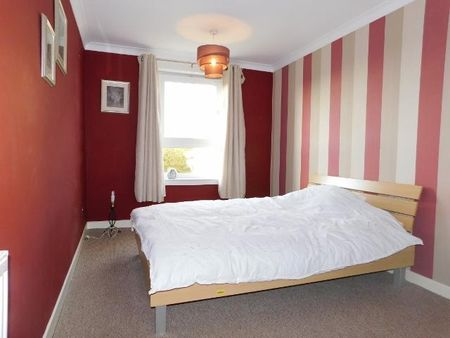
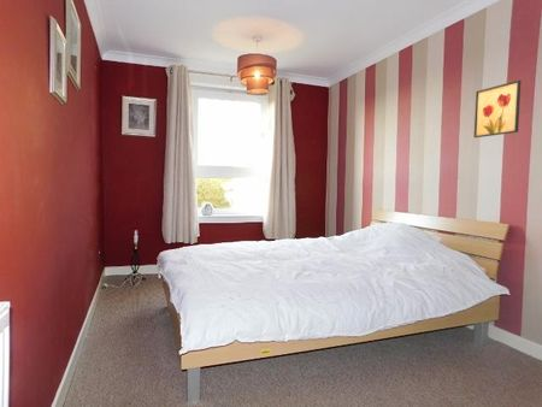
+ wall art (496, 111)
